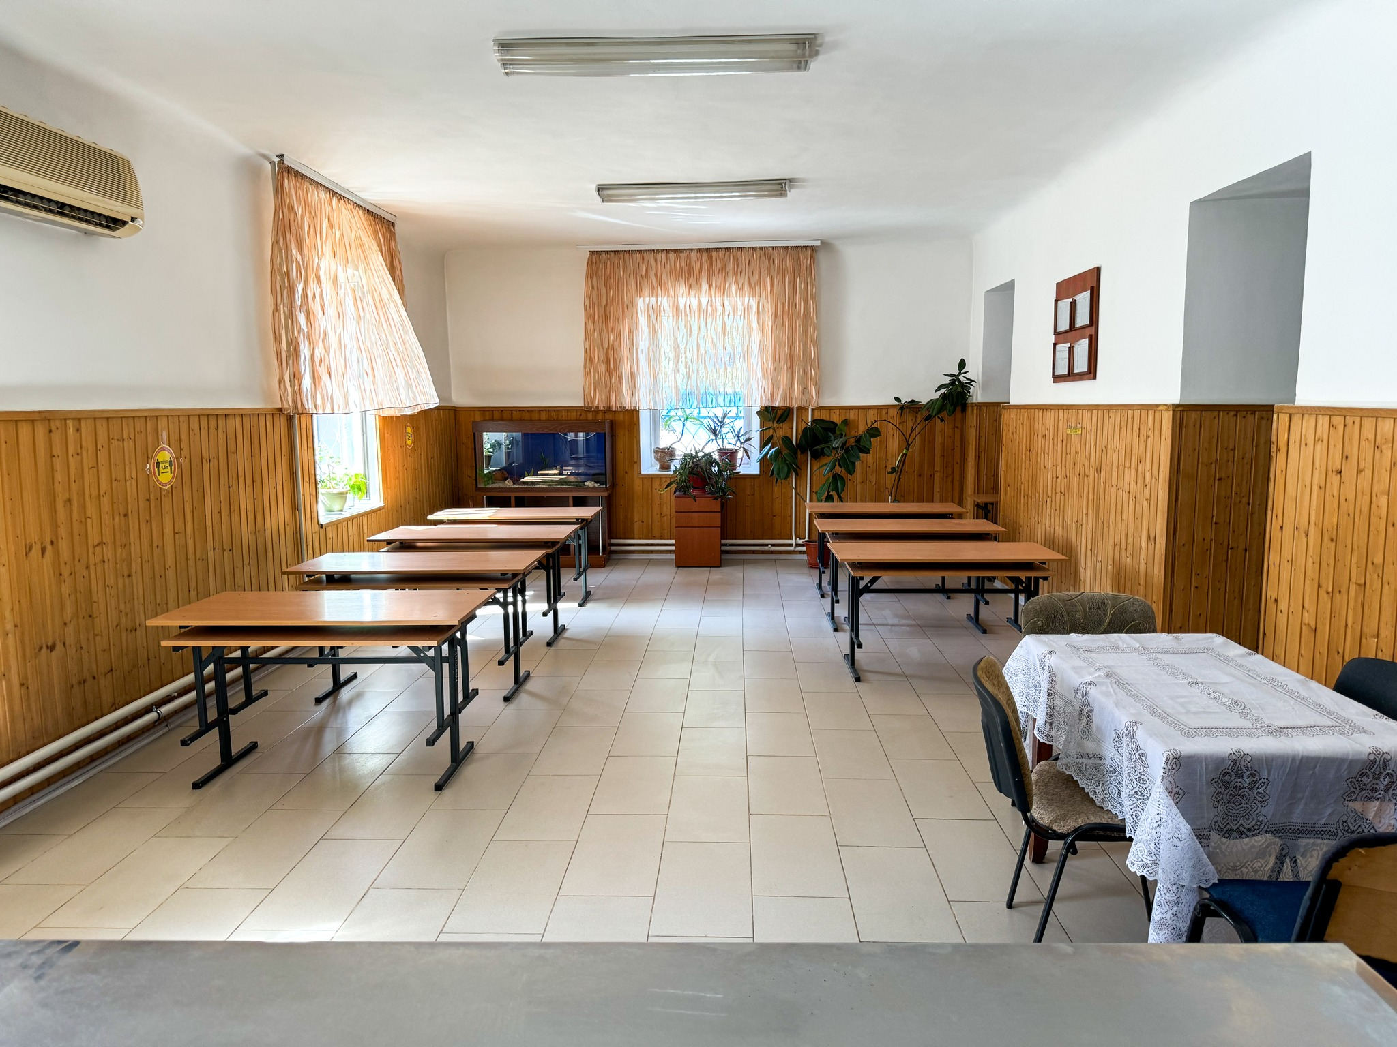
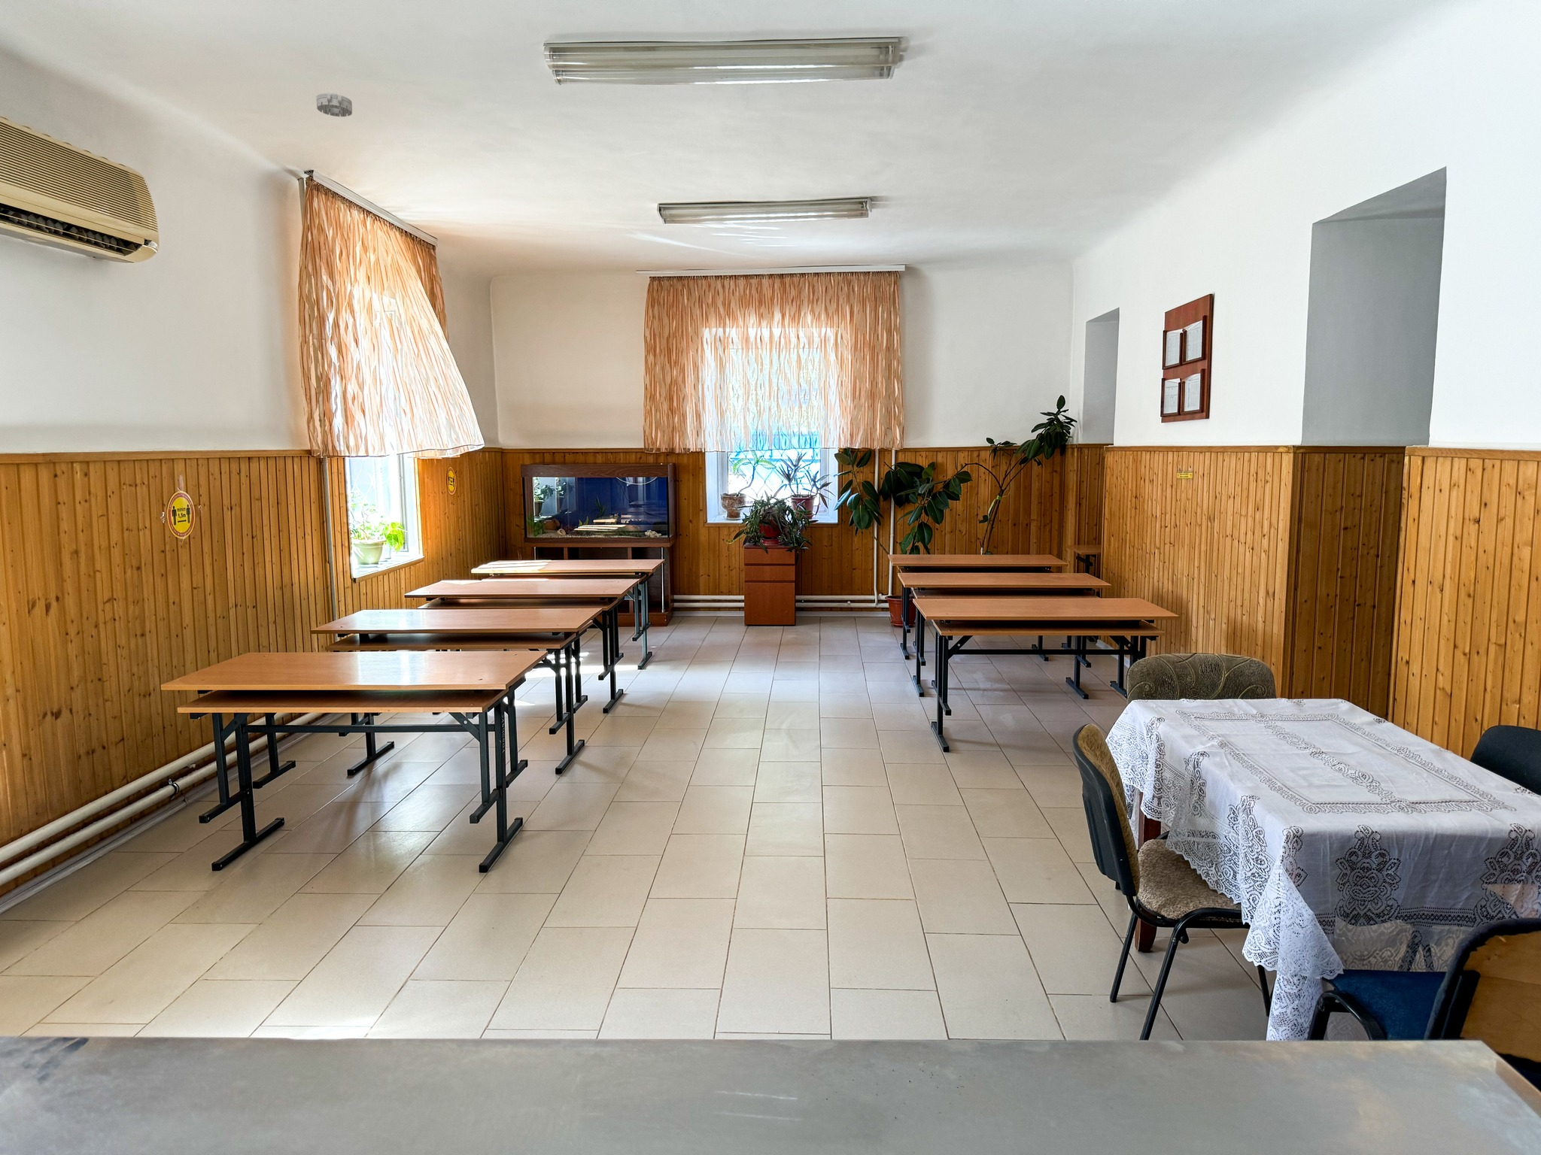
+ smoke detector (334, 104)
